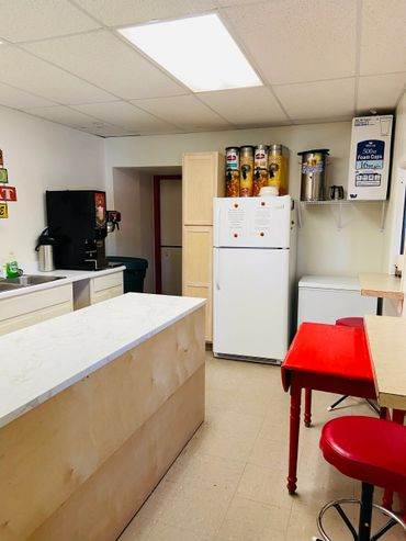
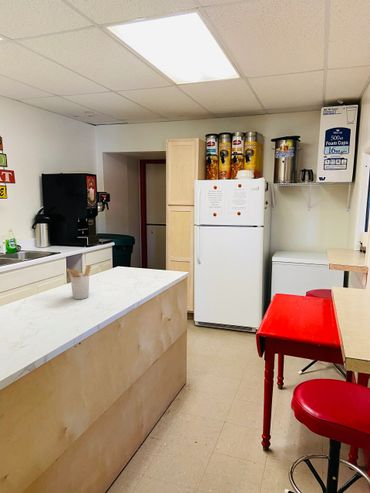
+ utensil holder (77, 281)
